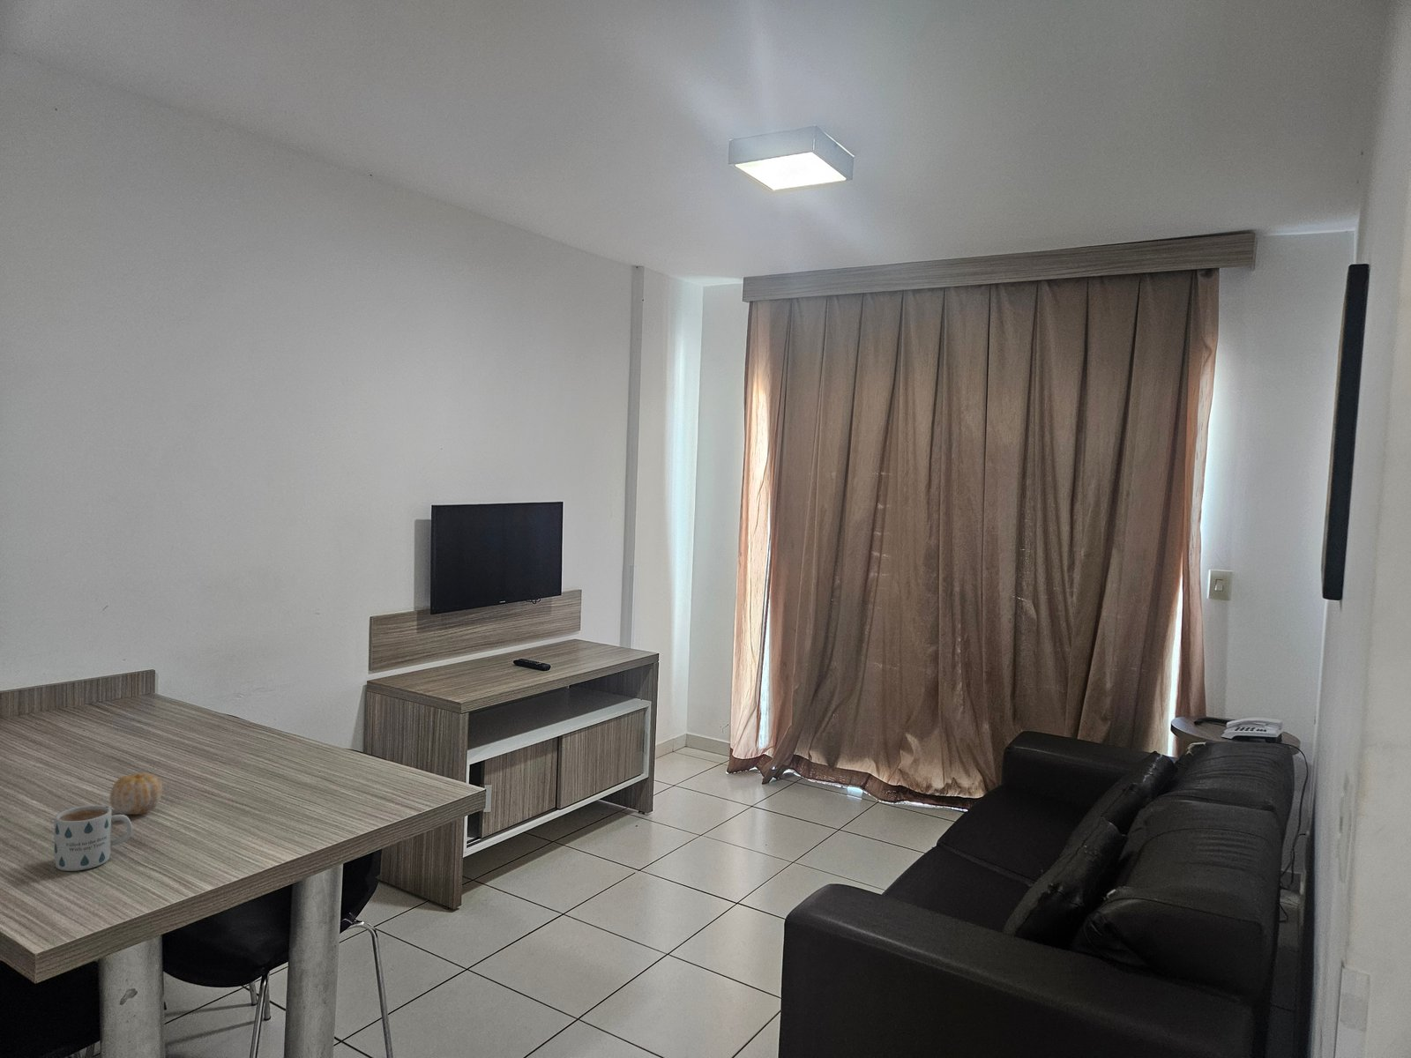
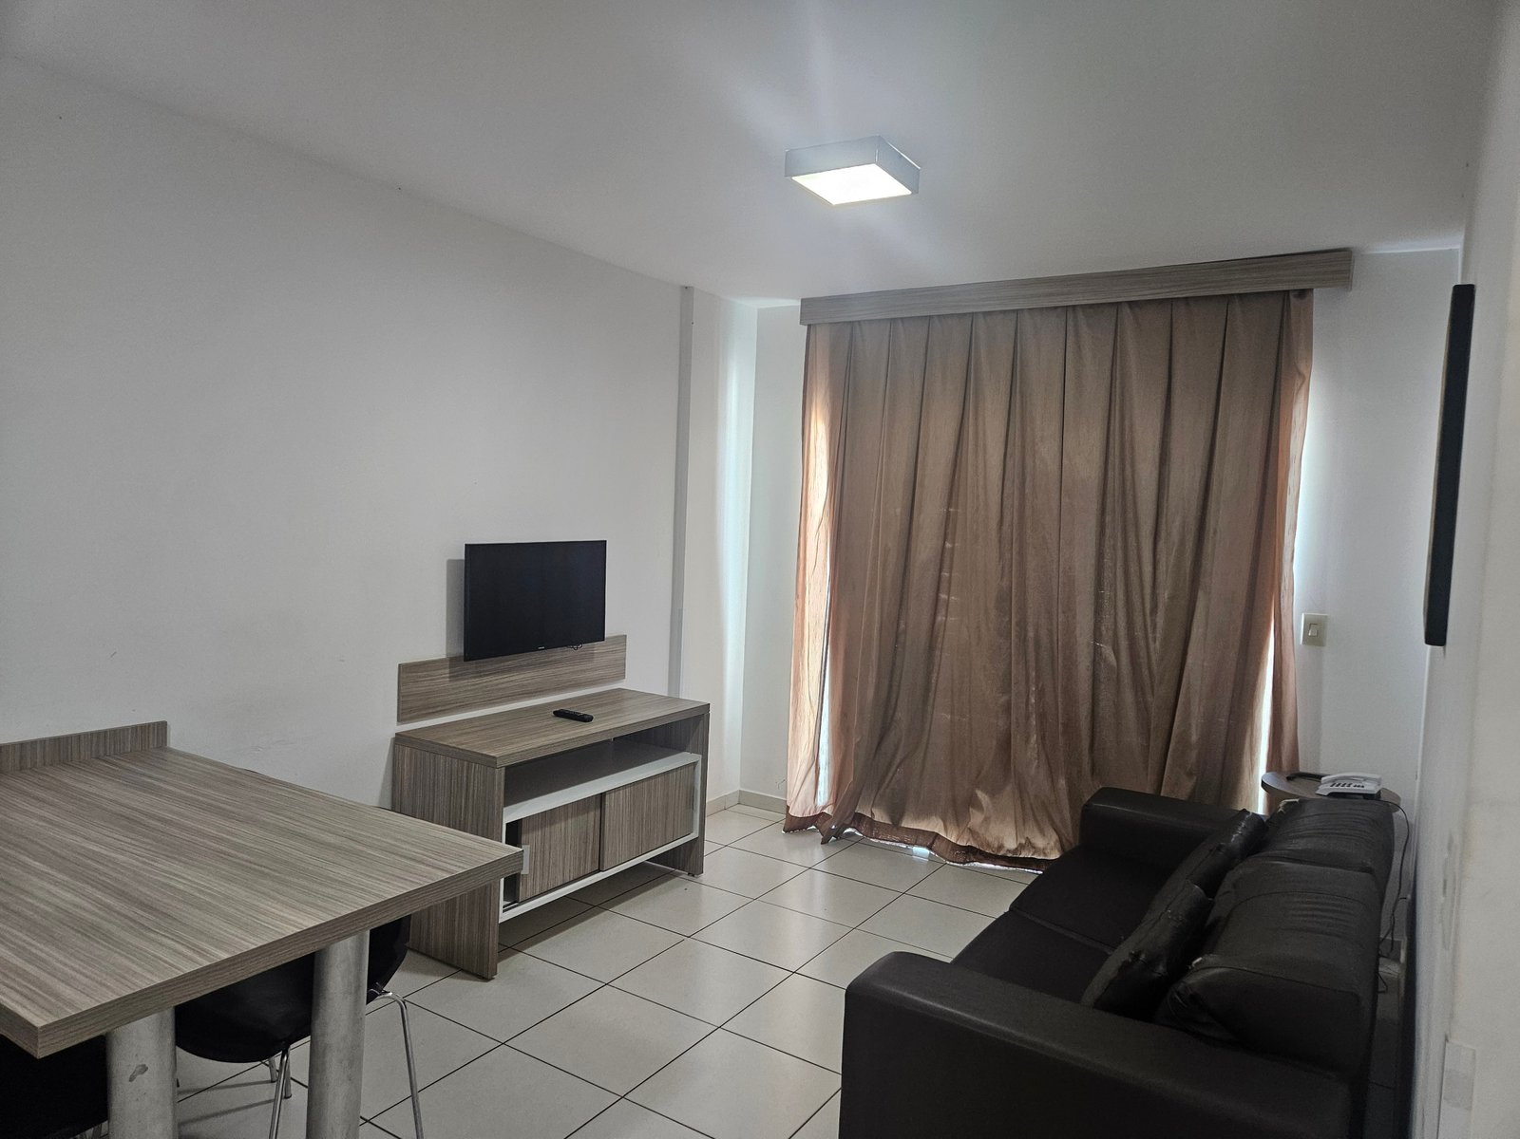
- fruit (136, 794)
- mug (93, 836)
